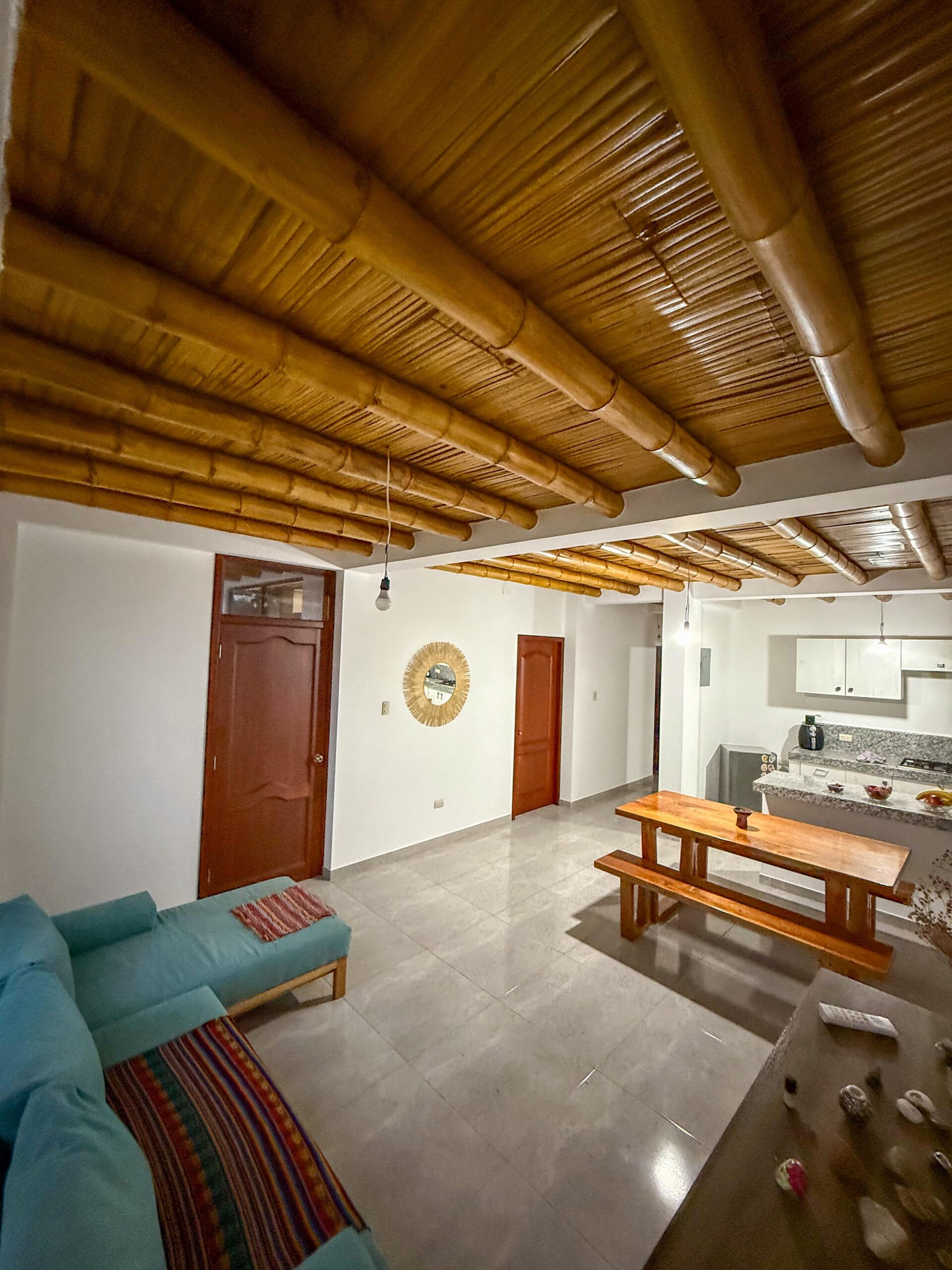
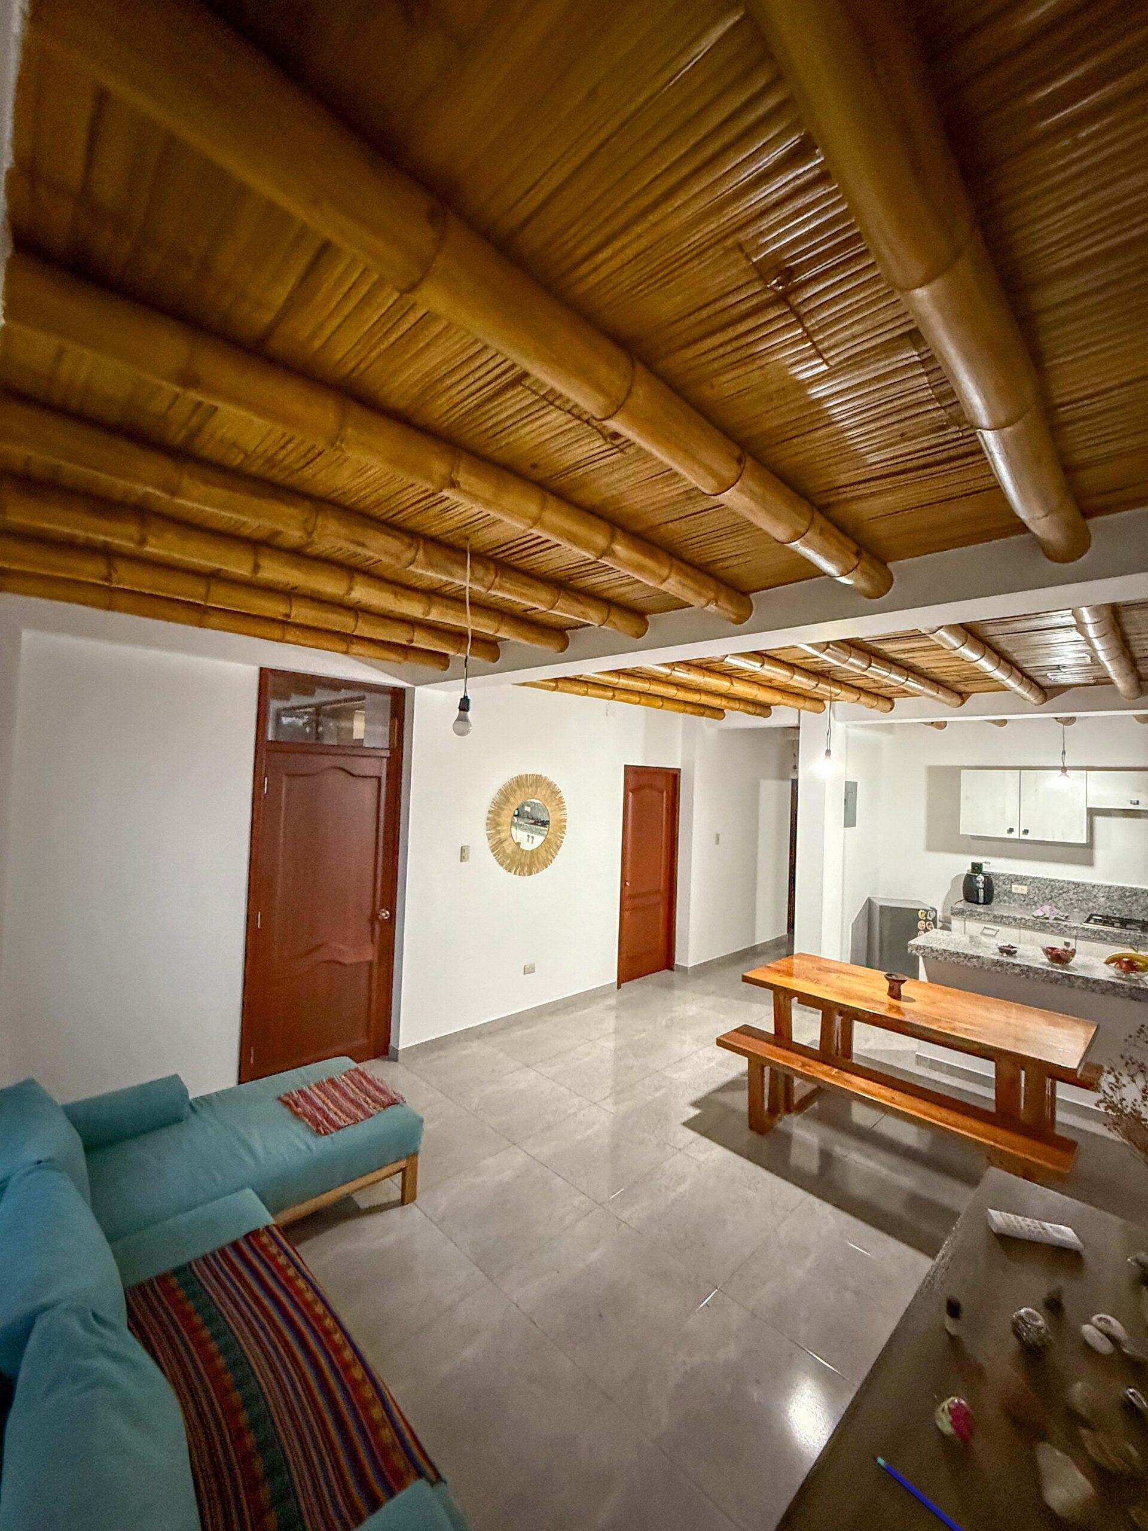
+ pen (920, 1496)
